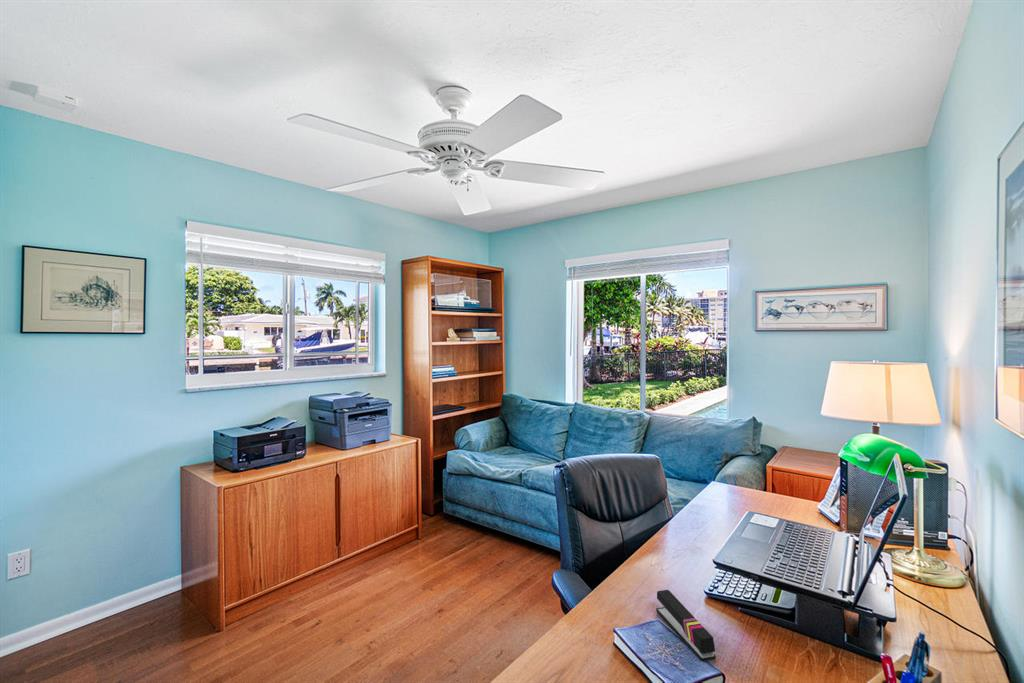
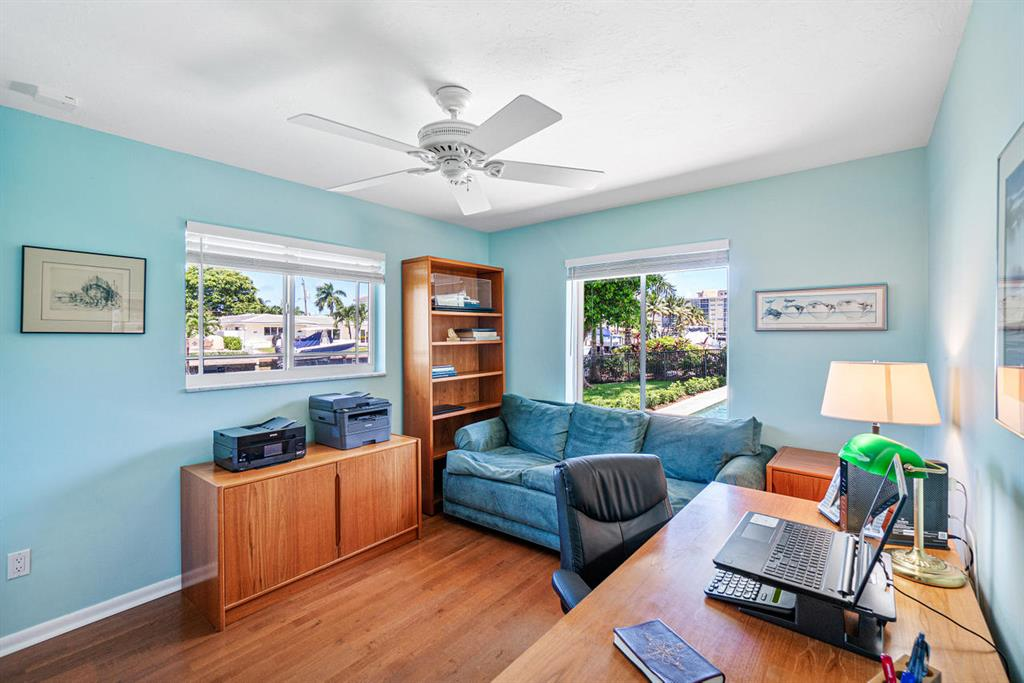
- stapler (683, 621)
